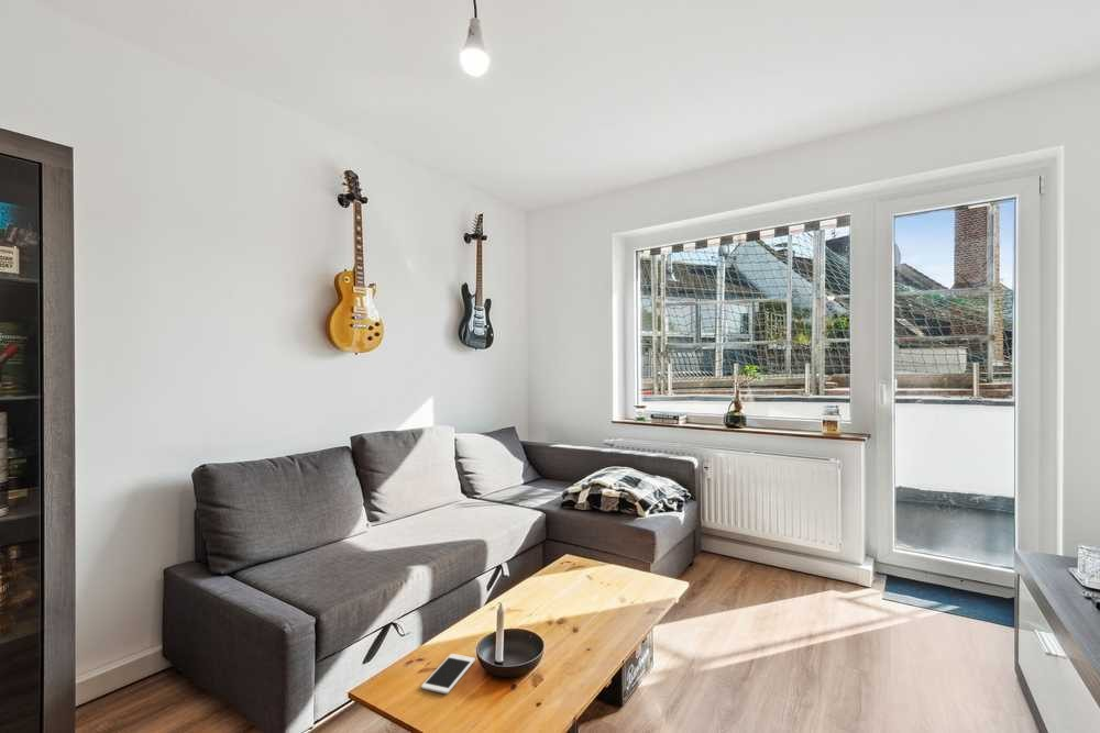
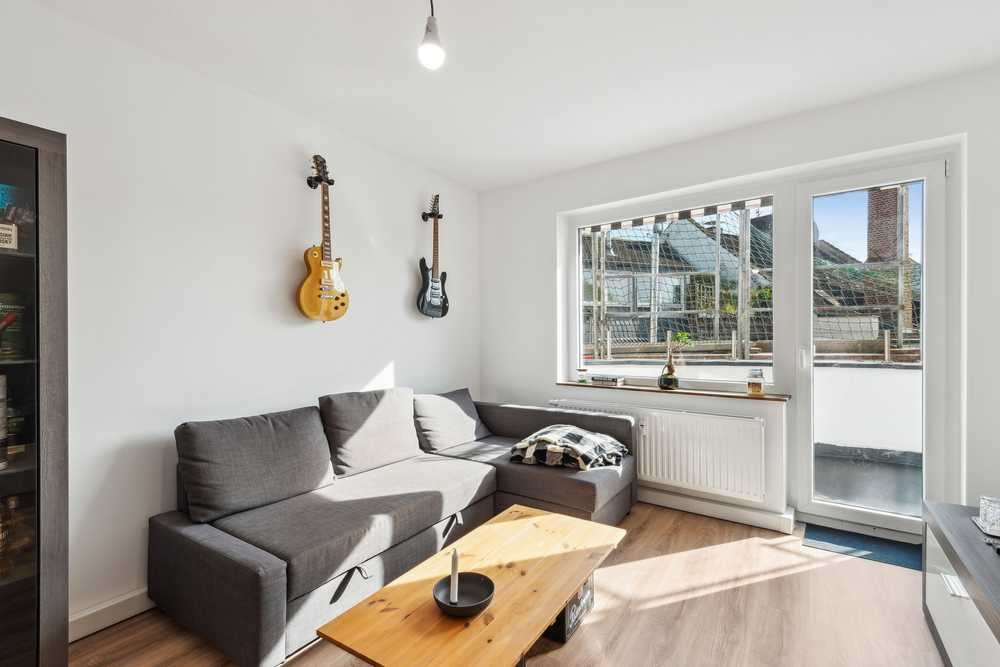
- cell phone (449, 673)
